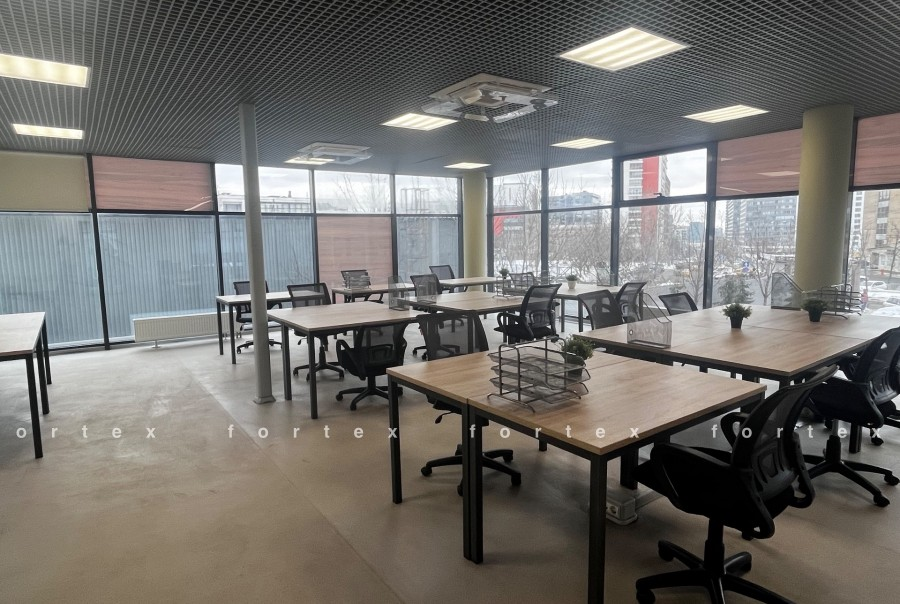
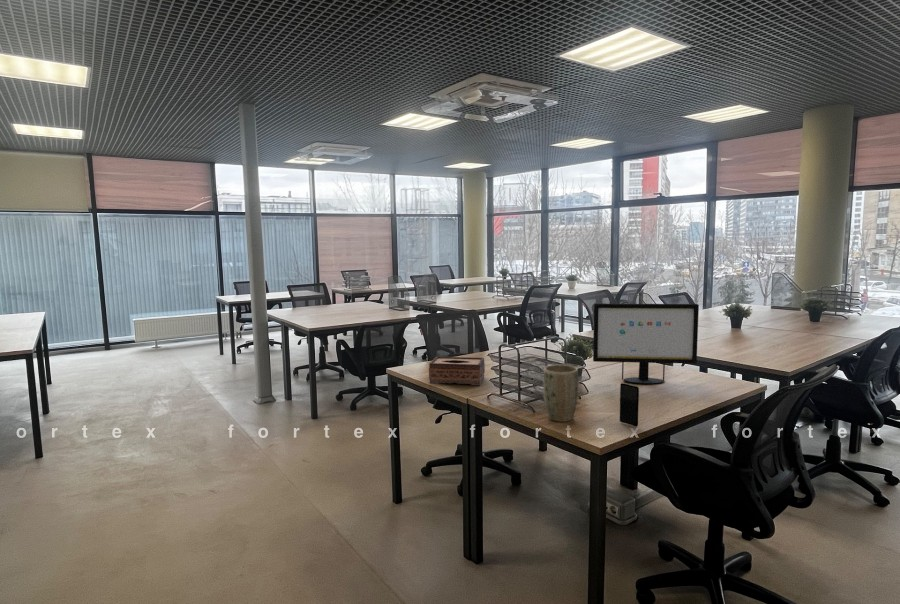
+ smartphone (628, 404)
+ tissue box (457, 370)
+ plant pot (560, 393)
+ computer monitor (644, 343)
